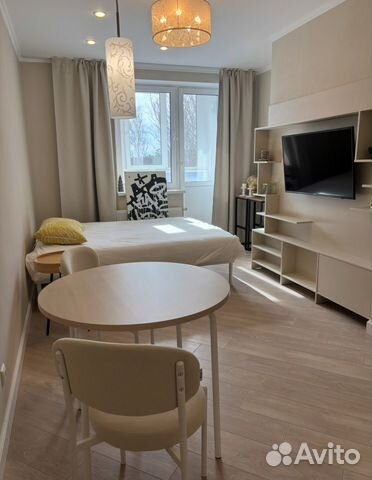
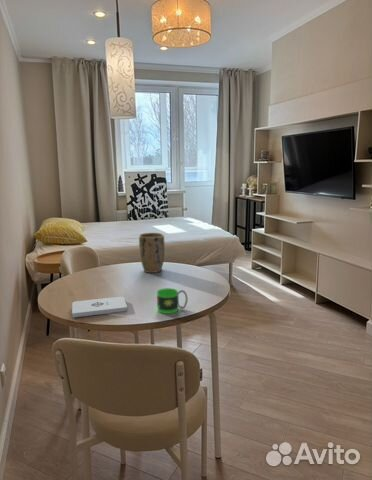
+ plant pot (151, 252)
+ notepad (99, 306)
+ mug (172, 300)
